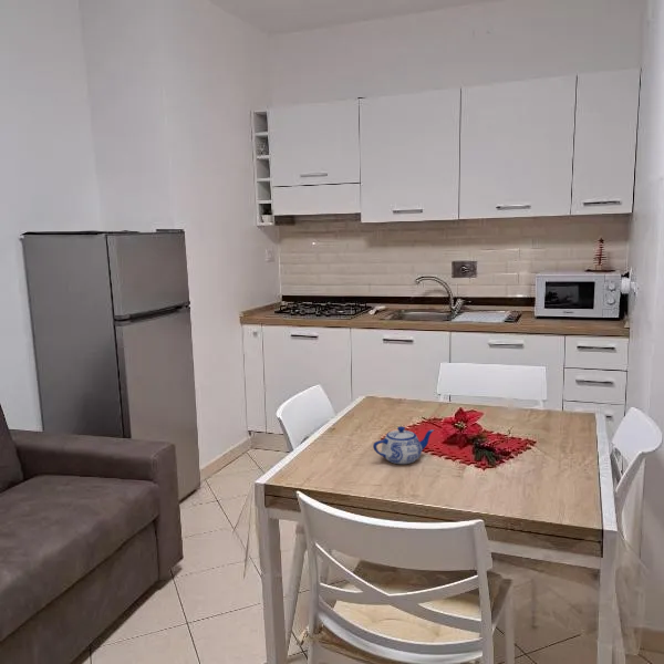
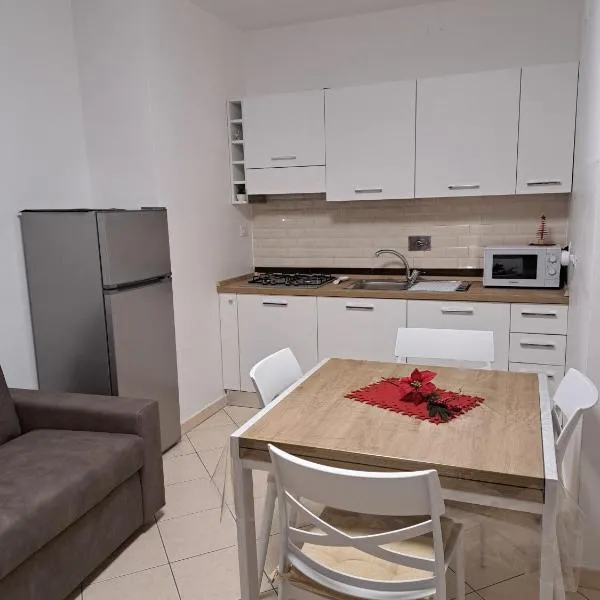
- teapot (404, 443)
